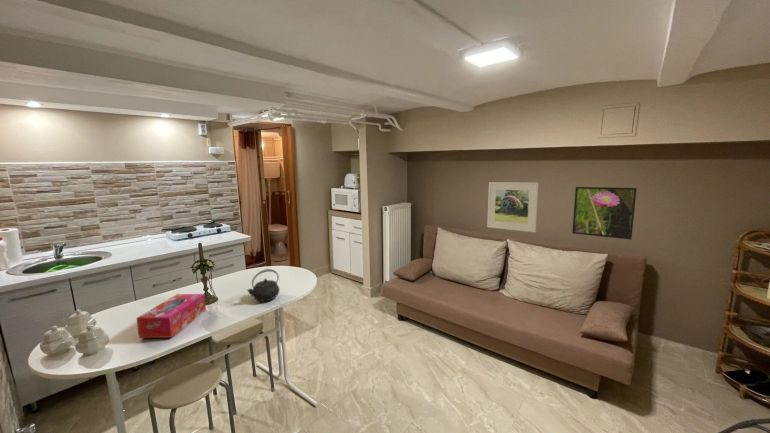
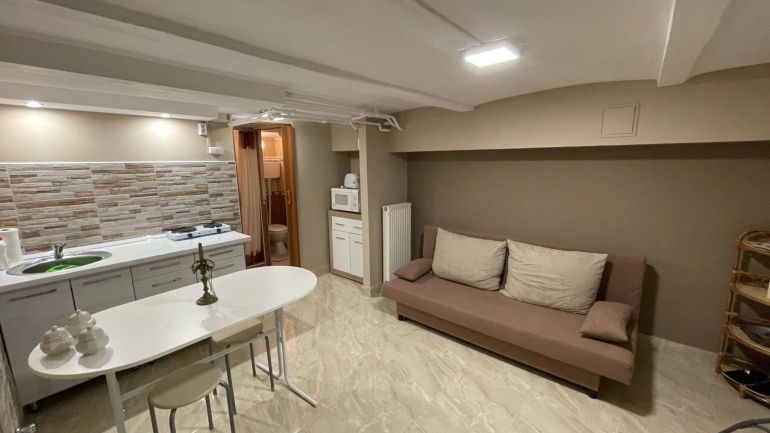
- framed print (602, 212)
- tissue box (174, 314)
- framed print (511, 206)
- kettle (263, 284)
